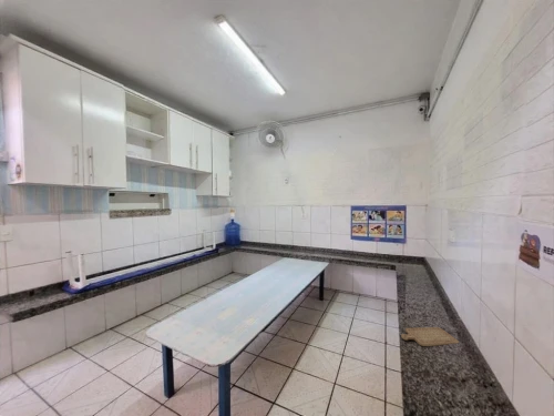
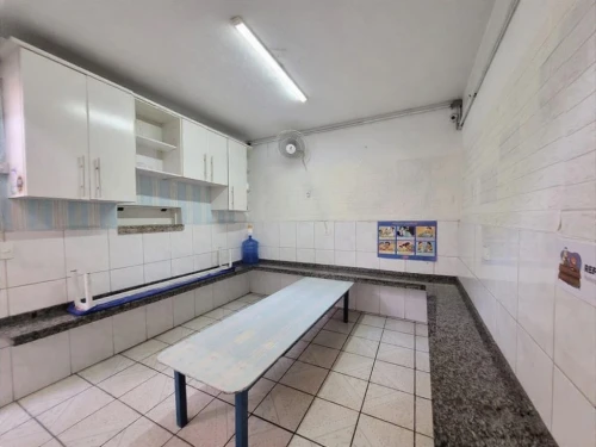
- chopping board (425, 336)
